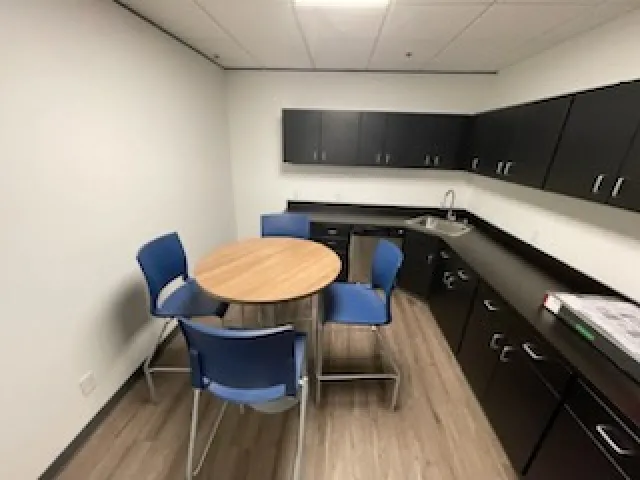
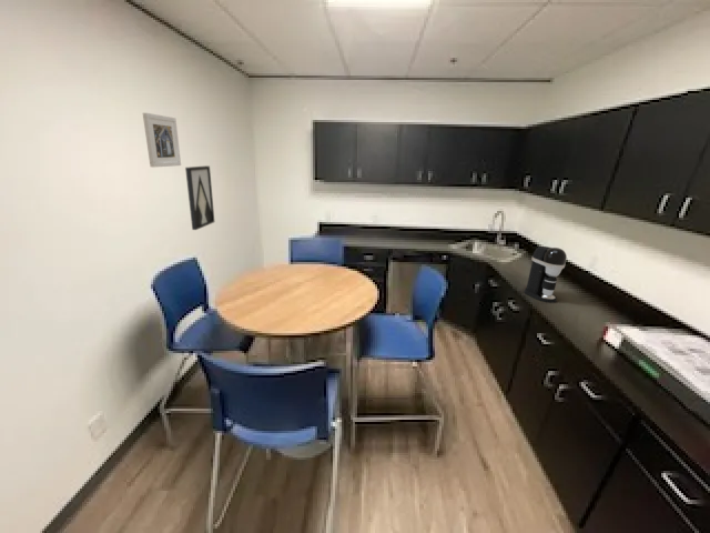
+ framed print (163, 141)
+ wall art (201, 197)
+ coffee maker (545, 271)
